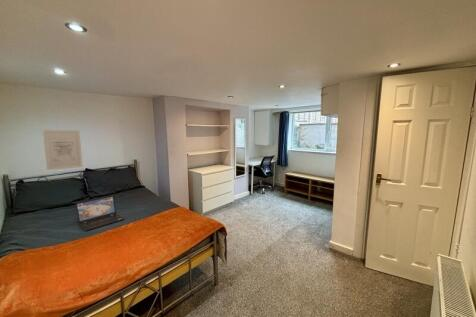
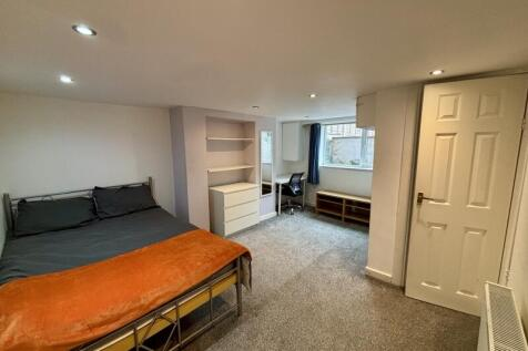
- wall art (63, 149)
- laptop (100, 211)
